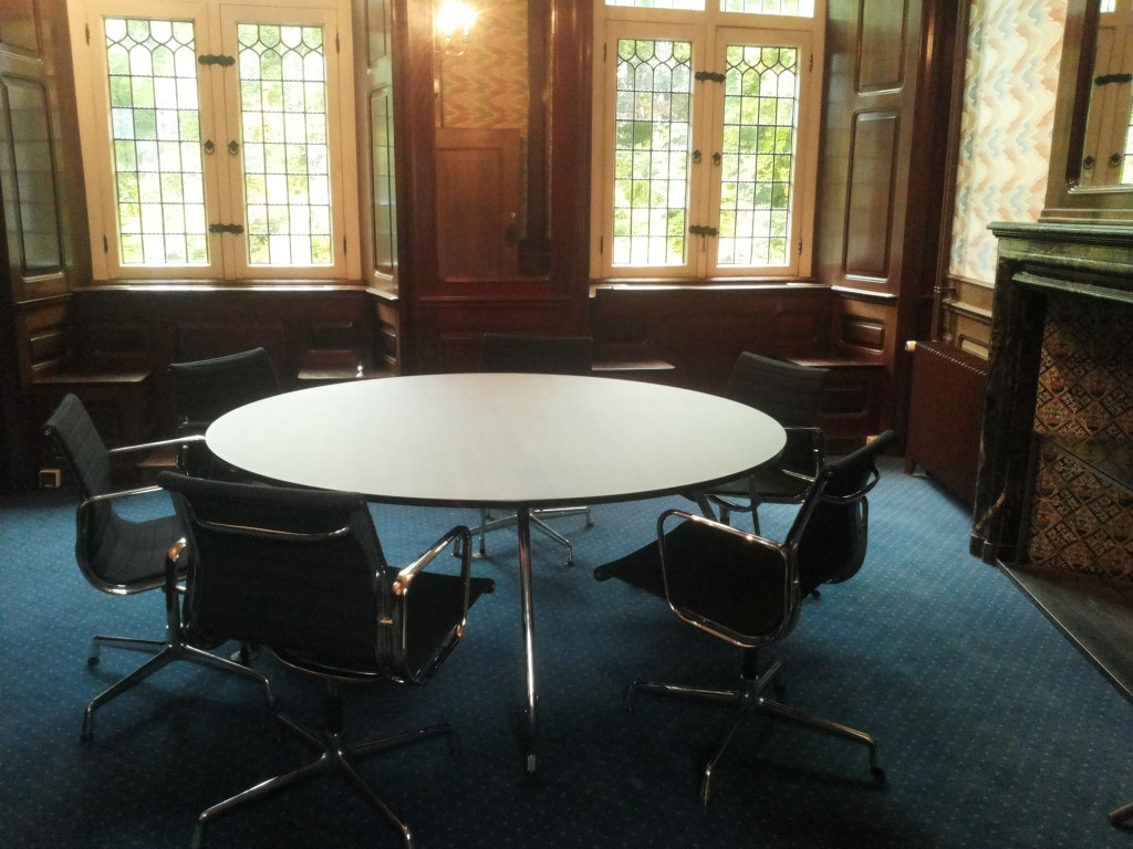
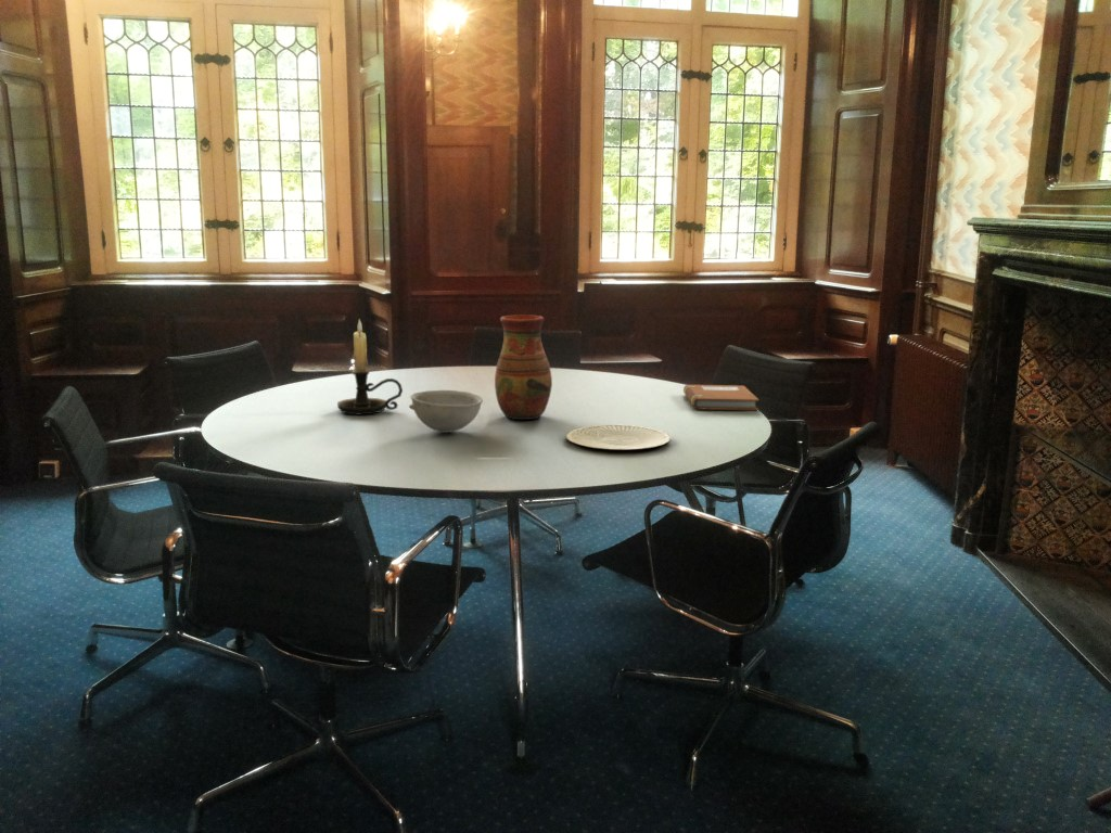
+ notebook (718, 396)
+ vase (523, 367)
+ bowl (446, 413)
+ candle holder (367, 364)
+ plate (617, 438)
